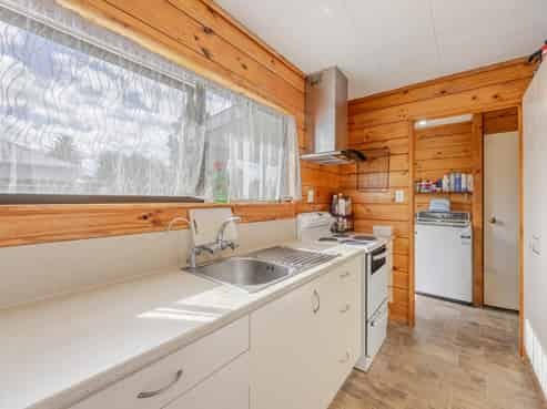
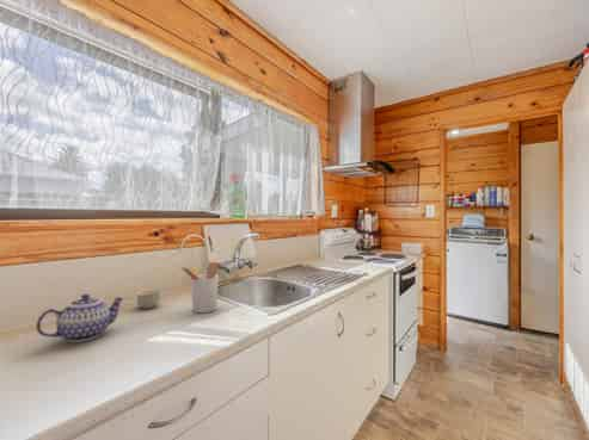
+ utensil holder (198, 286)
+ teapot (85, 315)
+ cup (147, 298)
